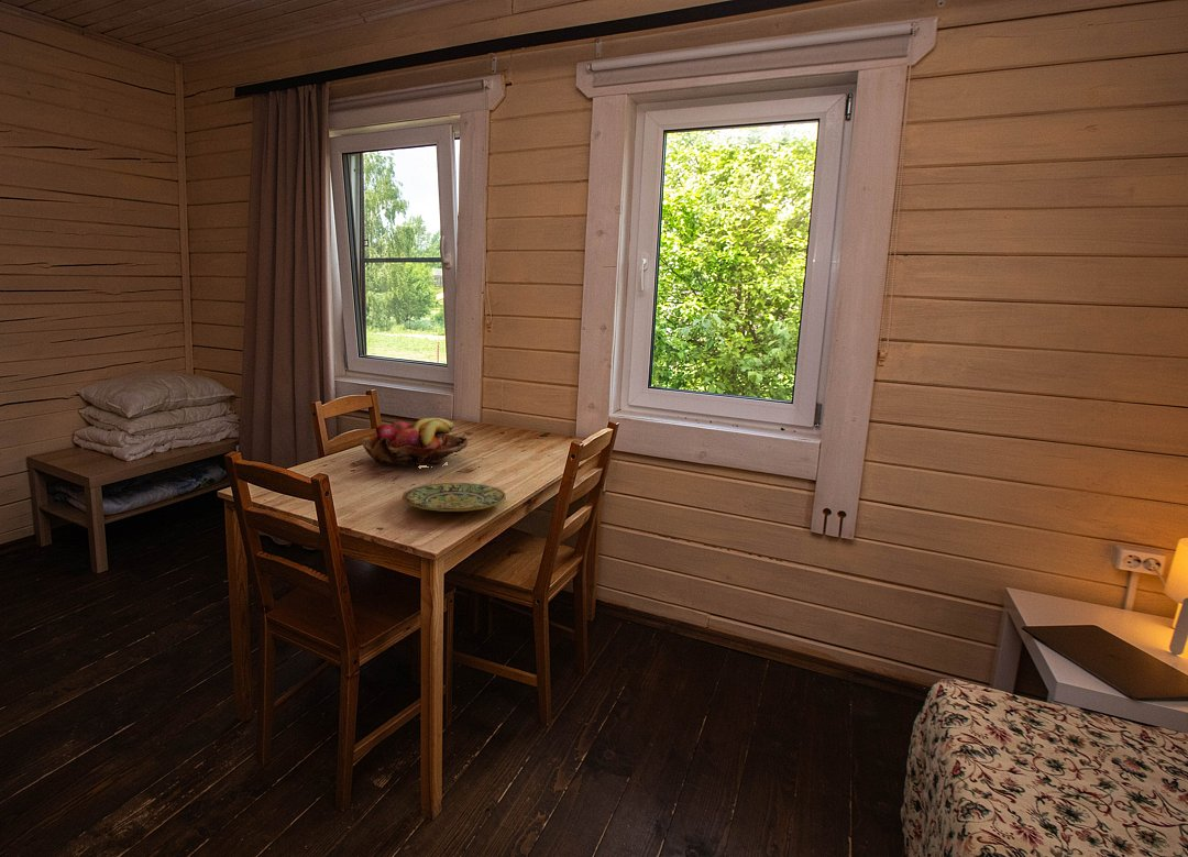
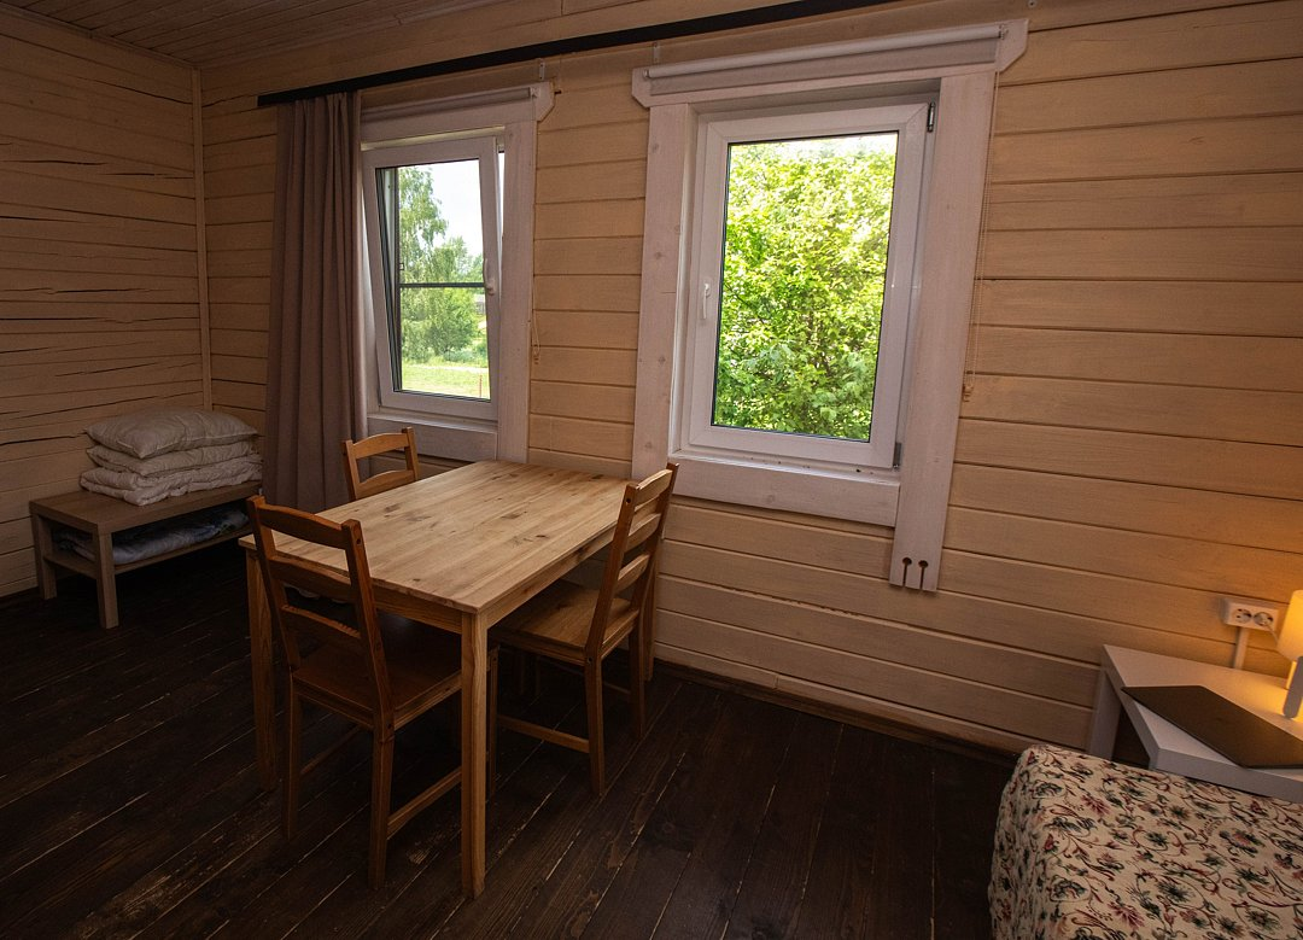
- fruit basket (416, 440)
- plate (454, 499)
